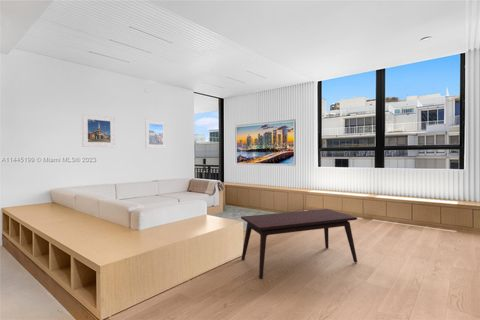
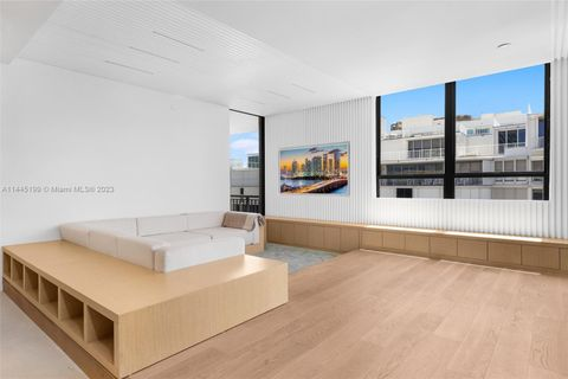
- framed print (99, 131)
- coffee table (298, 231)
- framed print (155, 134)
